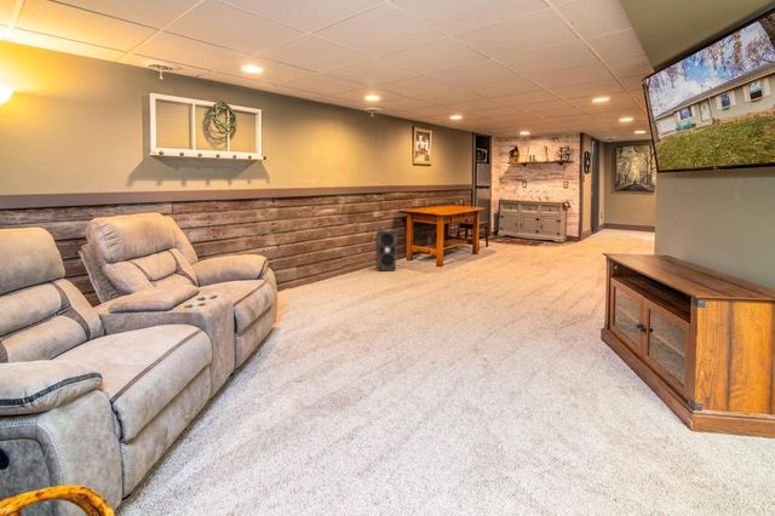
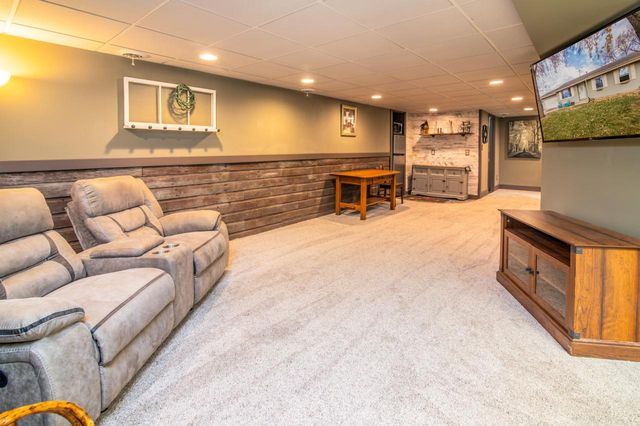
- stereo (385, 248)
